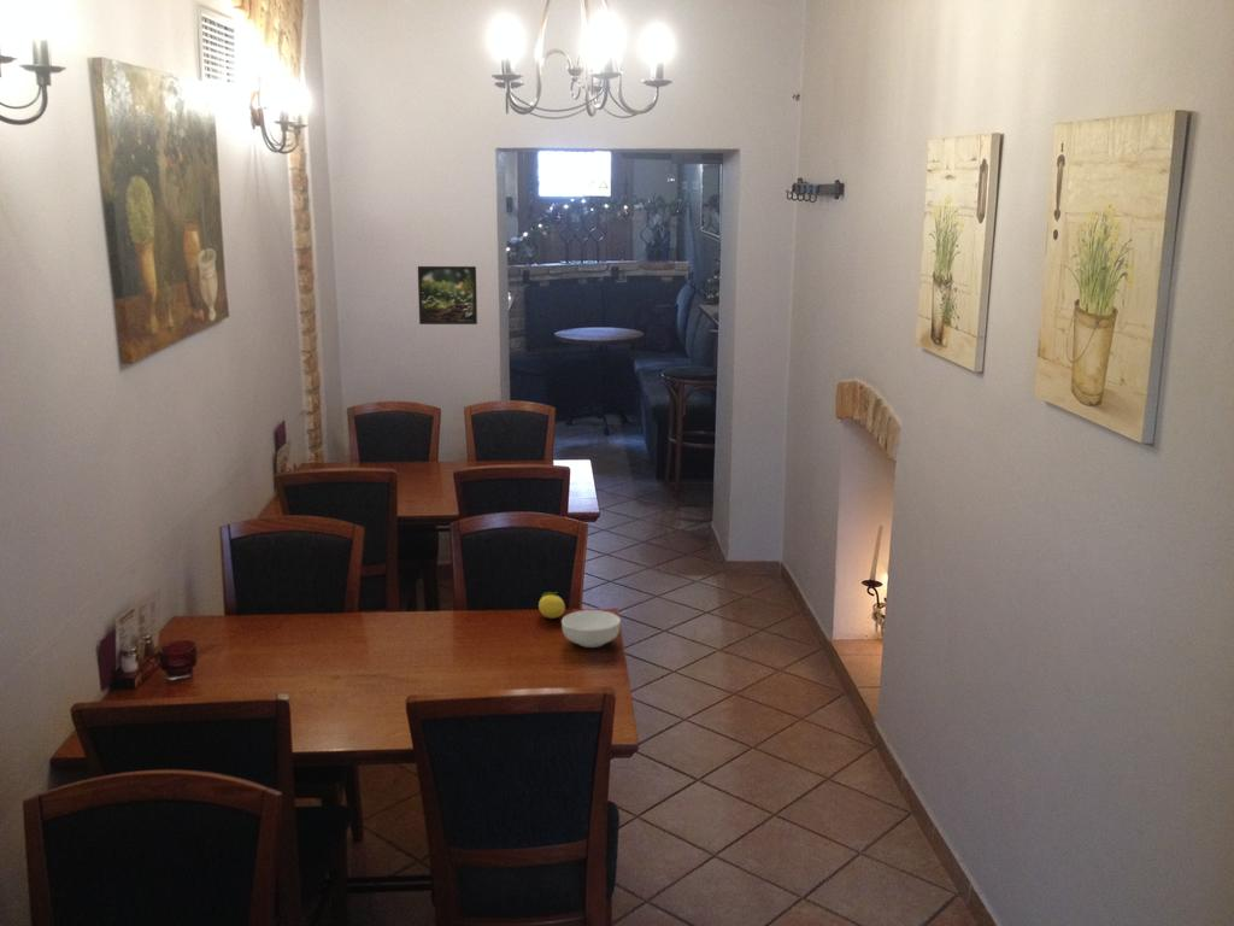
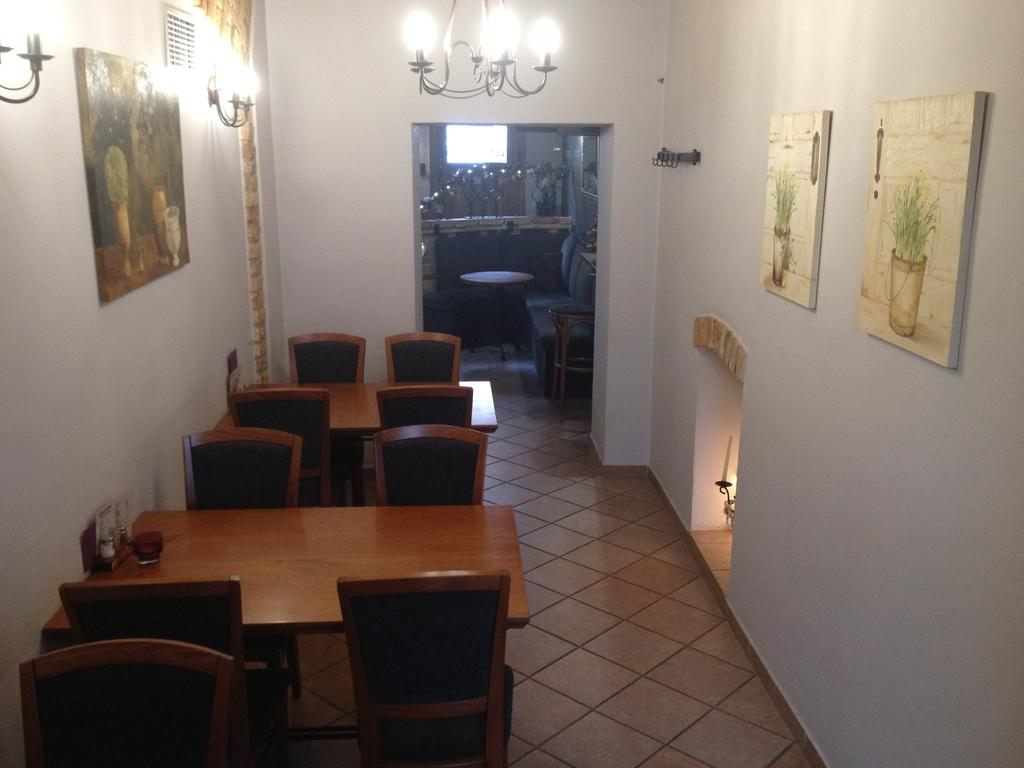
- fruit (552, 604)
- cereal bowl (590, 631)
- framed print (447, 295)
